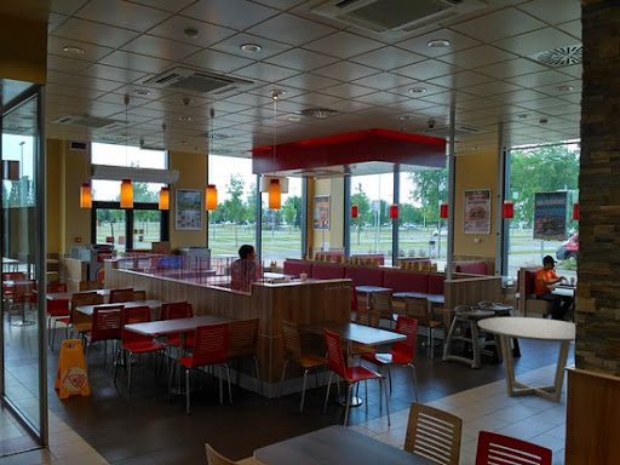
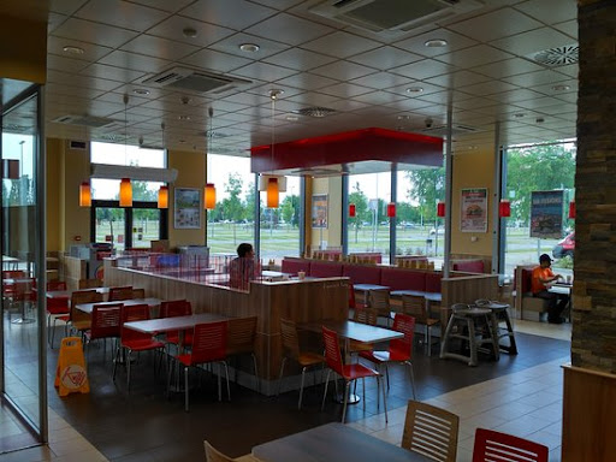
- dining table (534, 339)
